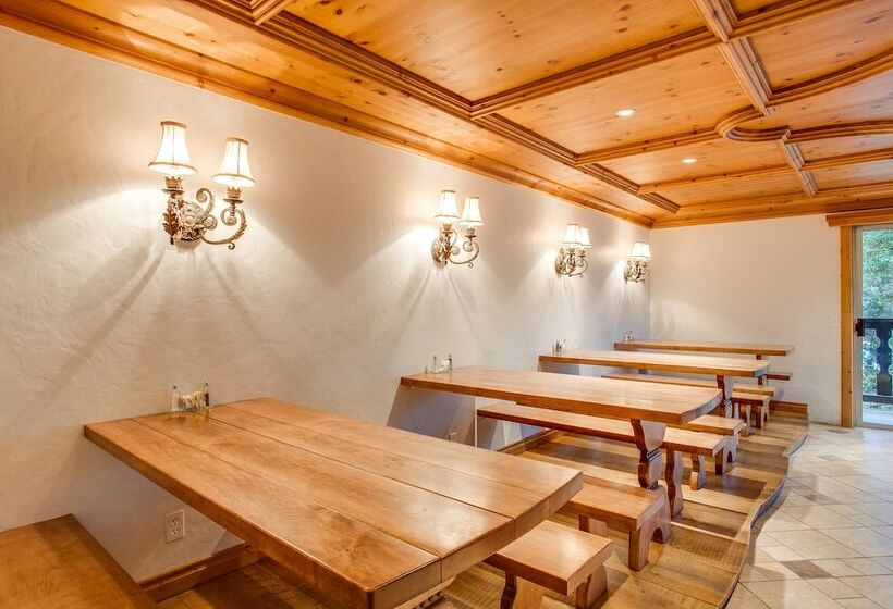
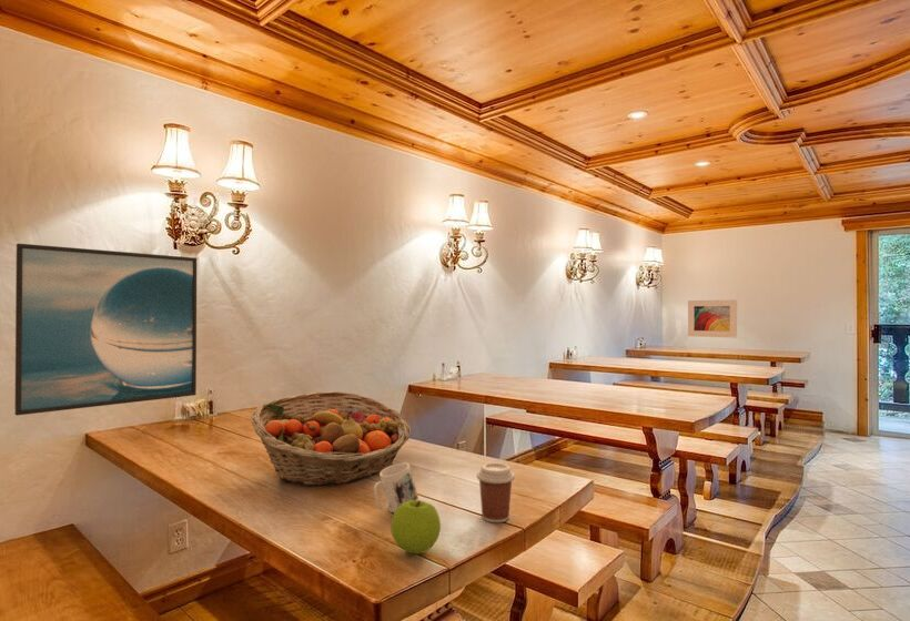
+ mug (396, 488)
+ fruit basket (334, 434)
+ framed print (711, 318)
+ apple (415, 526)
+ coffee cup (495, 491)
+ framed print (115, 327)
